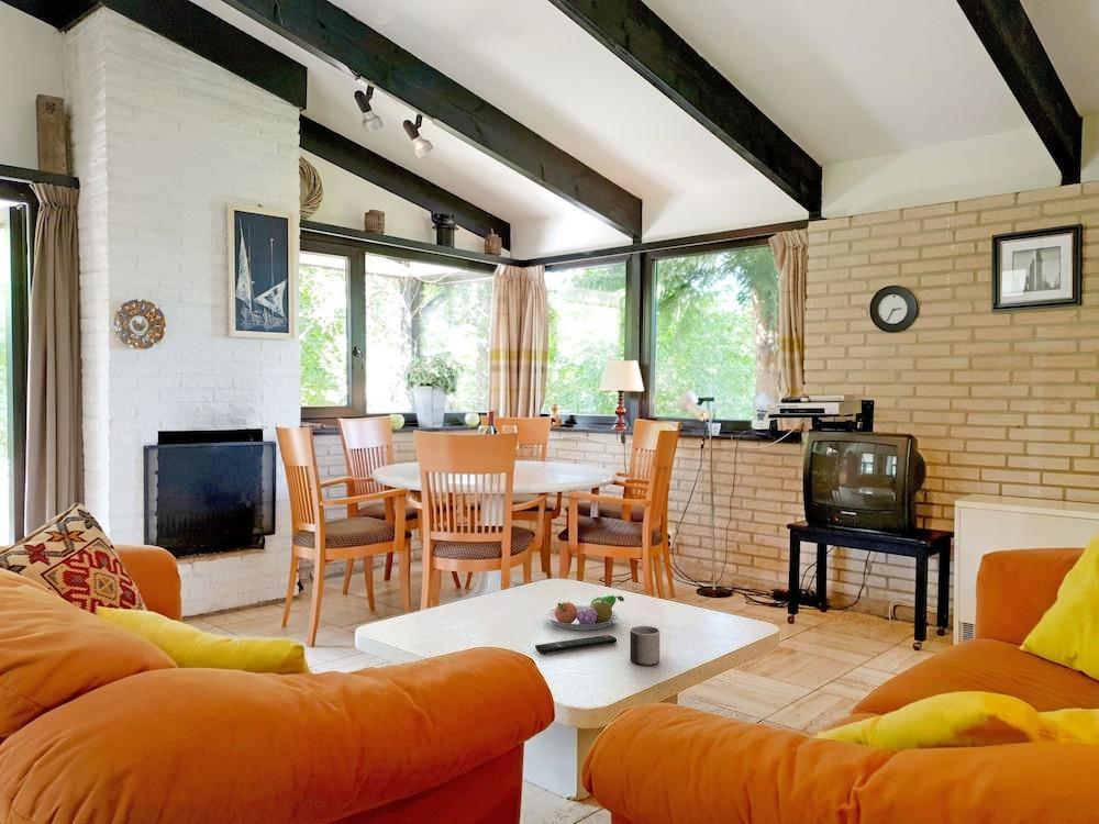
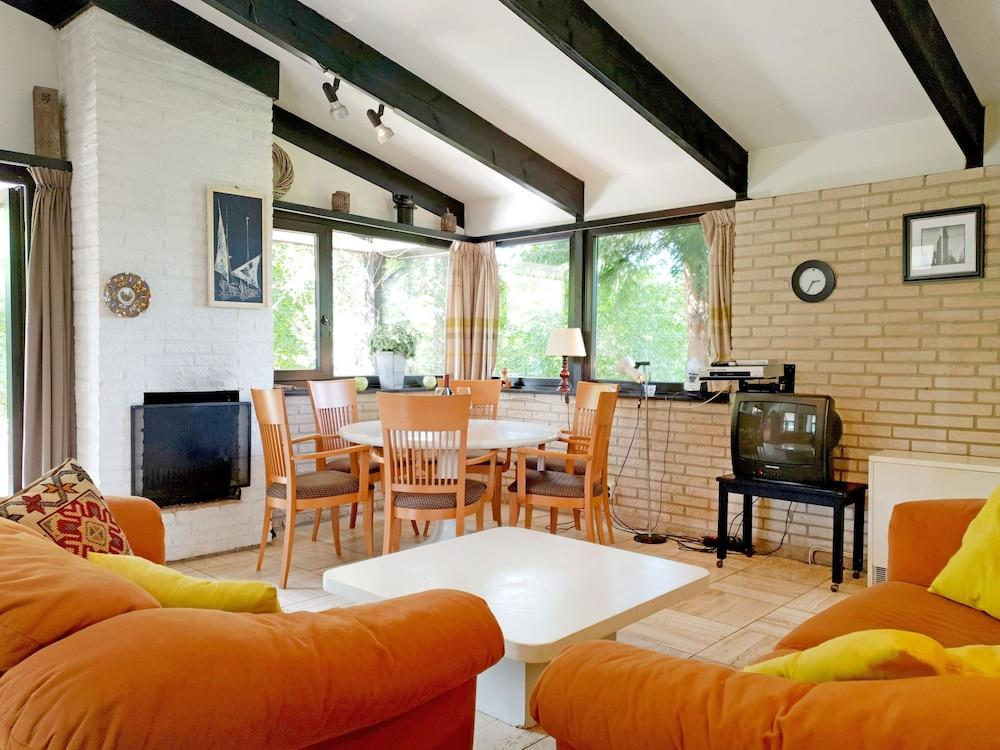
- mug (647, 643)
- remote control (577, 644)
- fruit bowl (585, 608)
